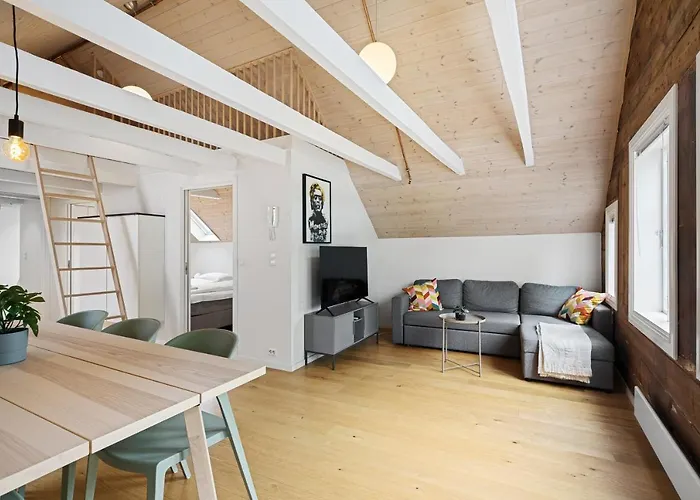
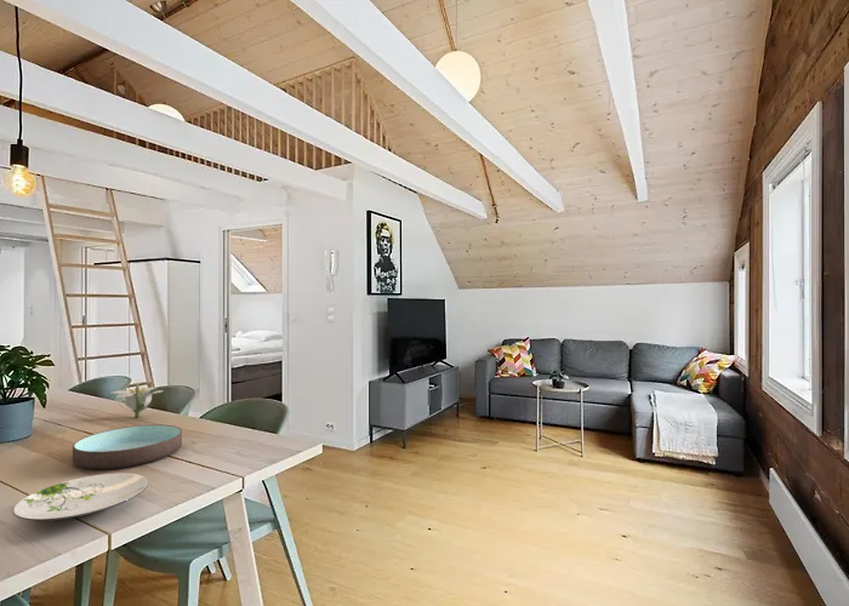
+ plate (85, 499)
+ bowl (130, 445)
+ flower (137, 399)
